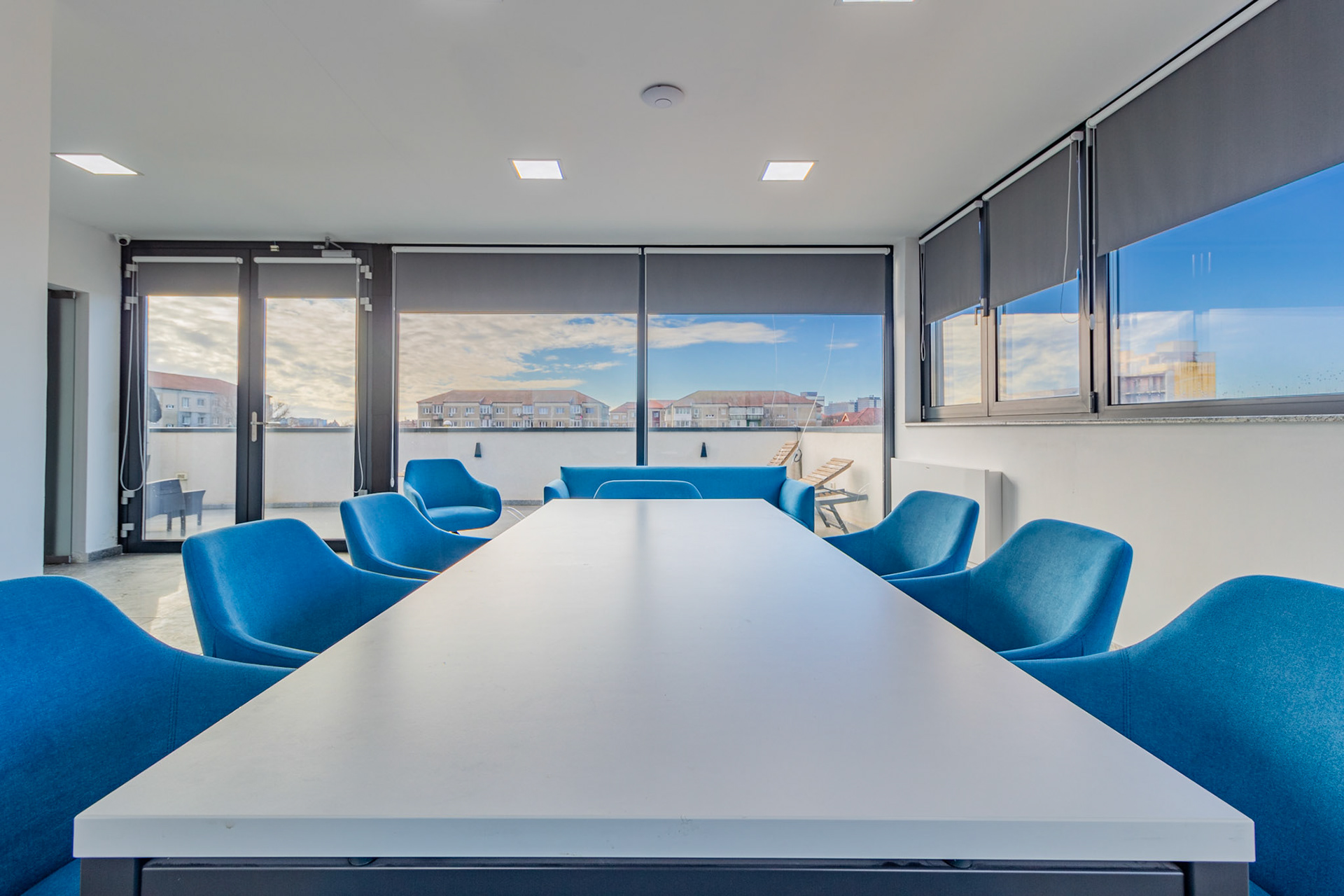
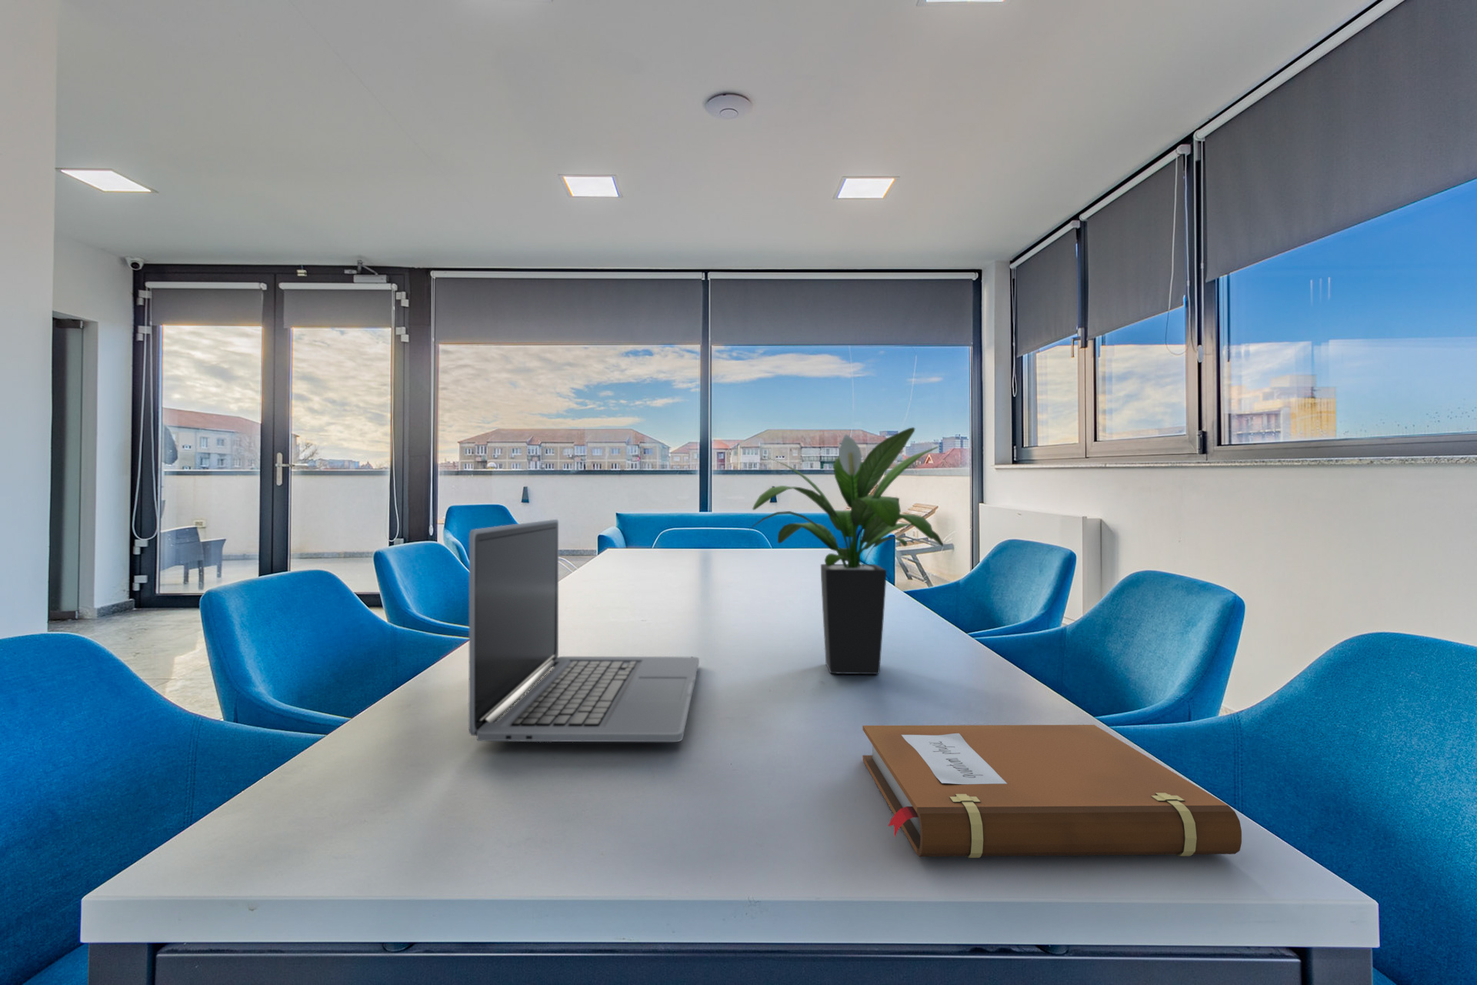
+ notebook (1014, 781)
+ potted plant (849, 551)
+ laptop (606, 656)
